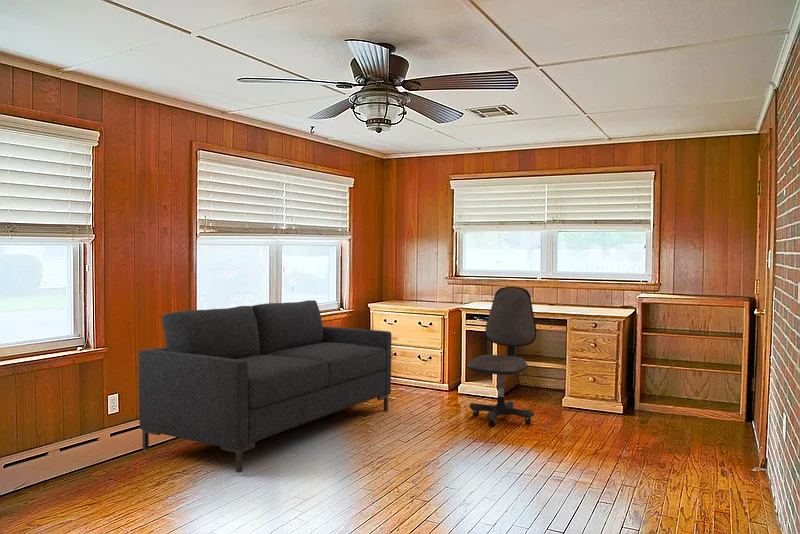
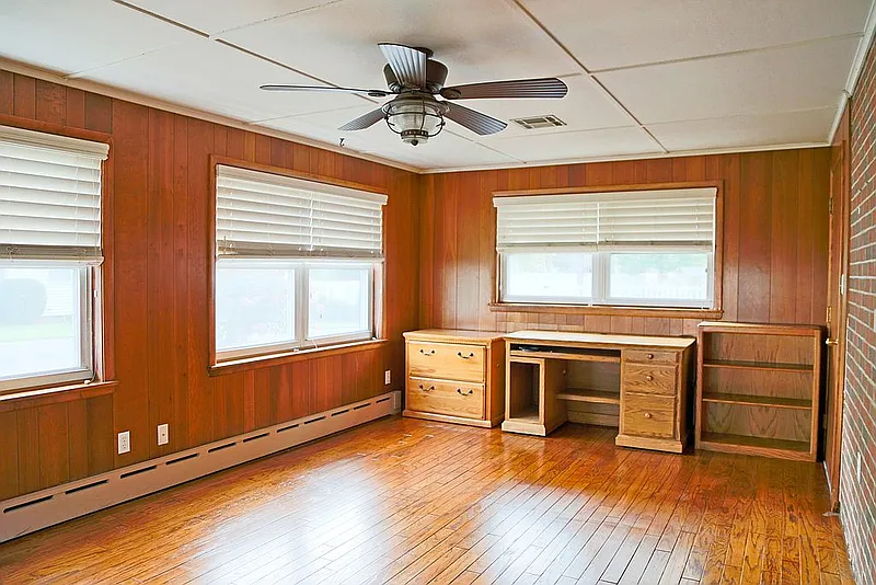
- office chair (501, 355)
- sofa (280, 367)
